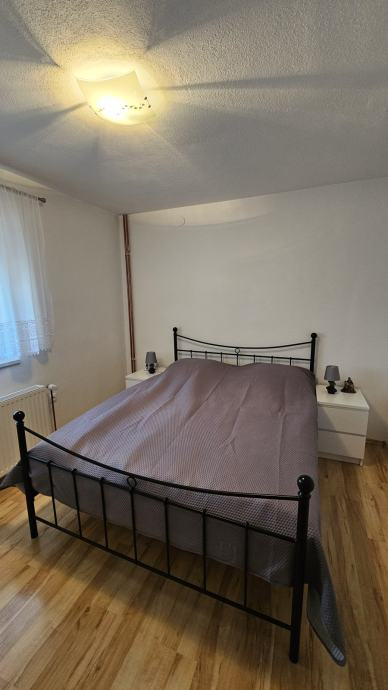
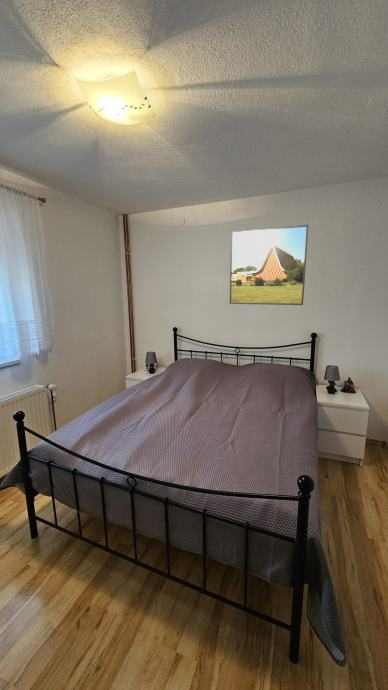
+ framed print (266, 267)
